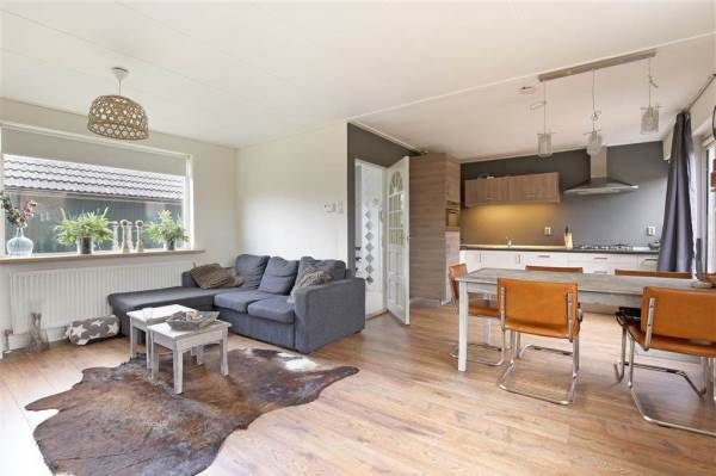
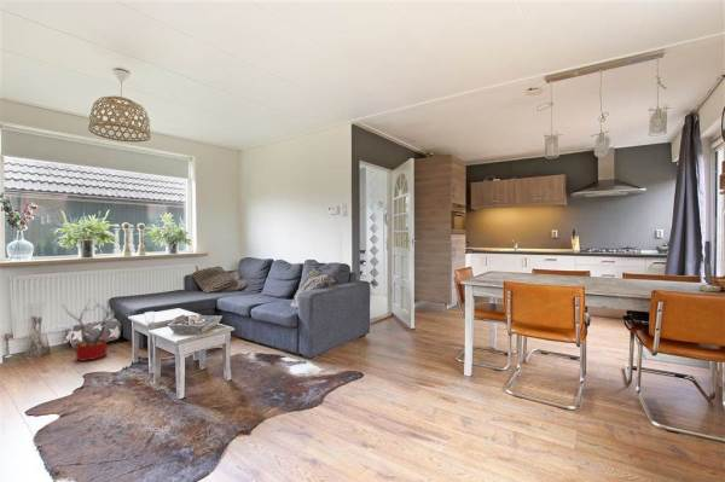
+ decorative plant (92, 329)
